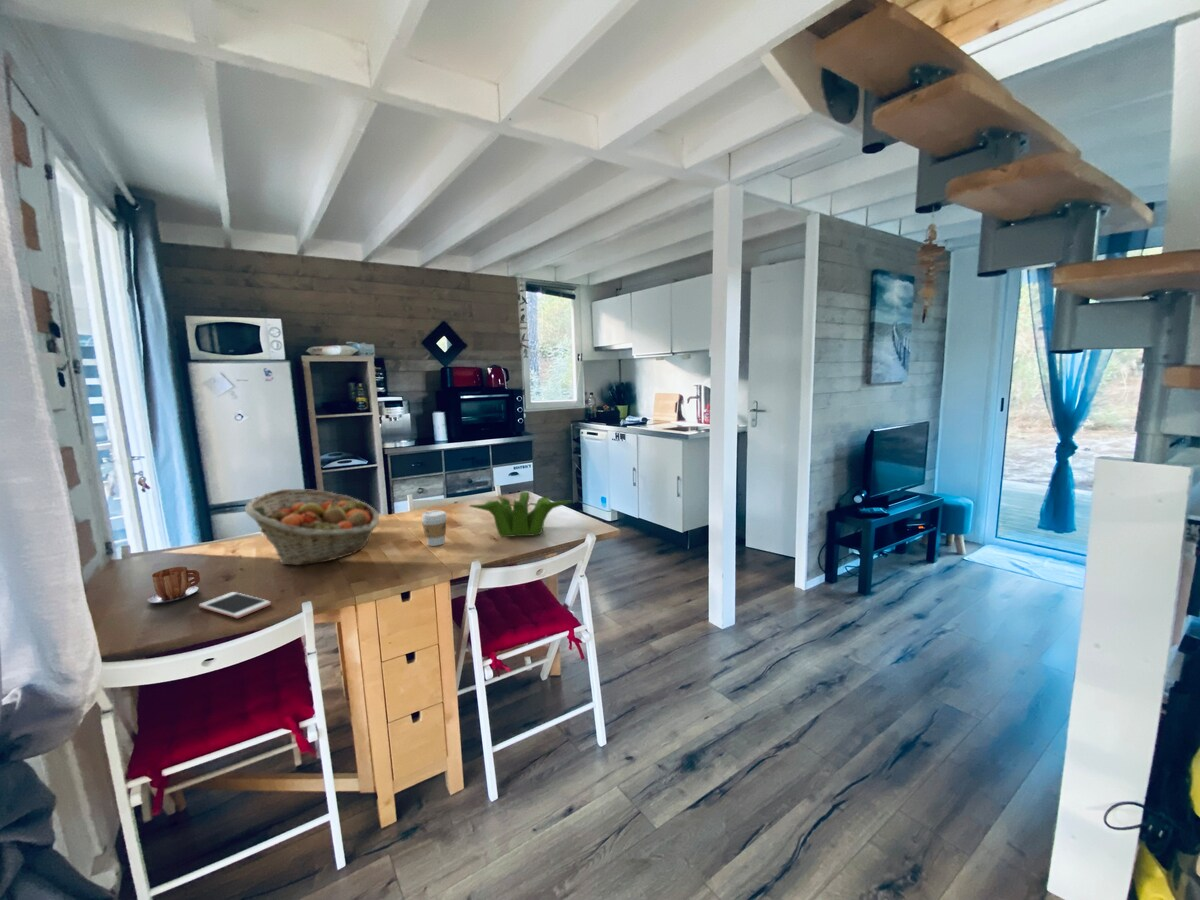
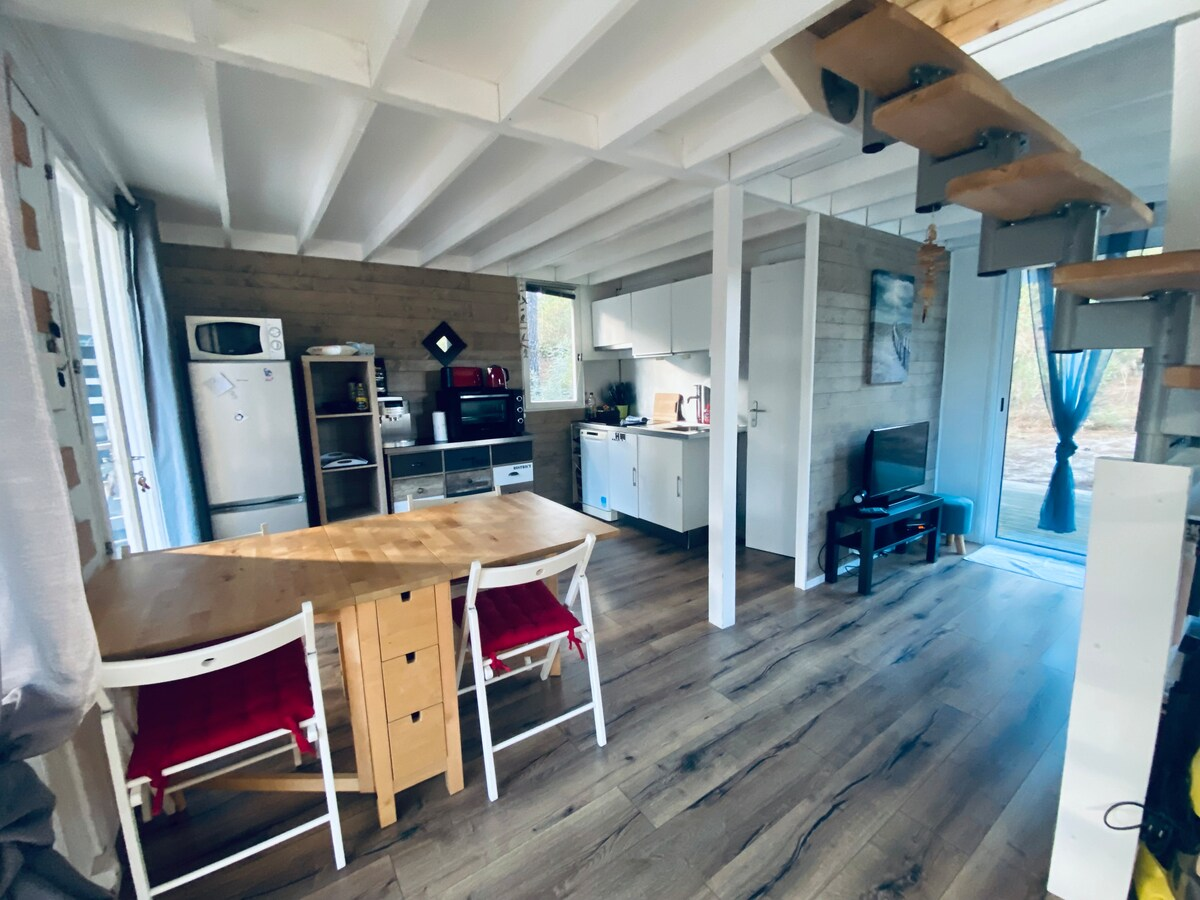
- cell phone (235, 604)
- plant (522, 510)
- fruit basket (318, 520)
- mug (173, 584)
- coffee cup (435, 527)
